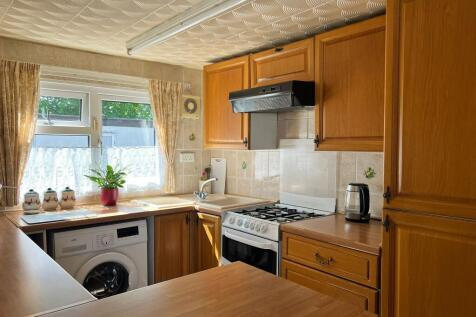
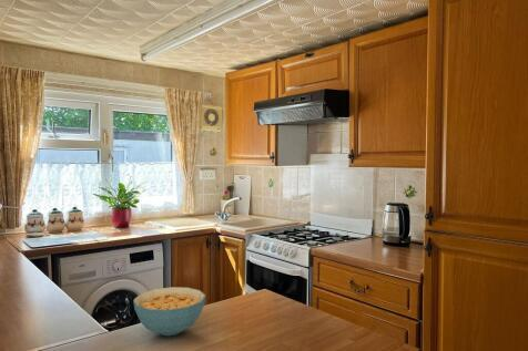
+ cereal bowl (170, 314)
